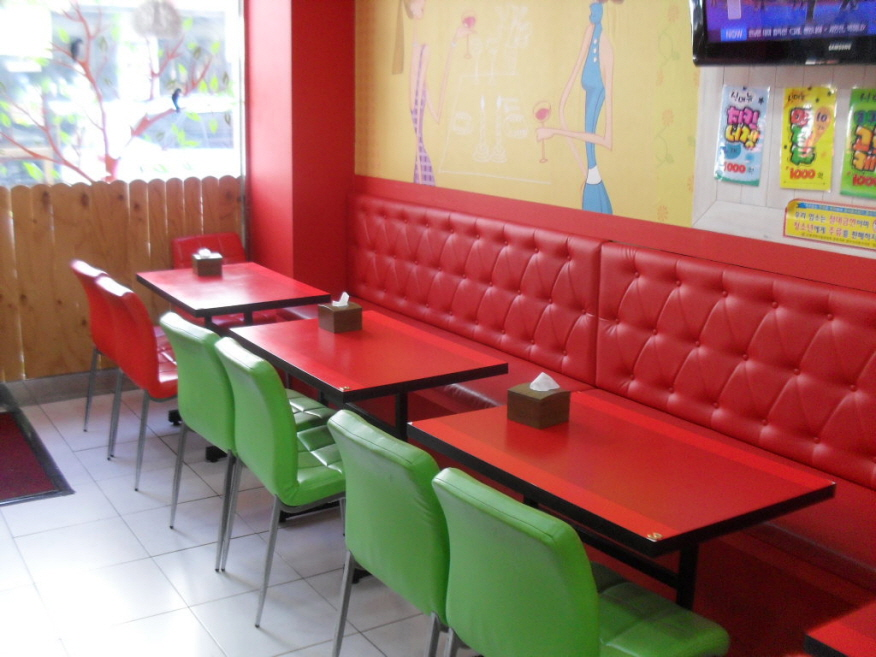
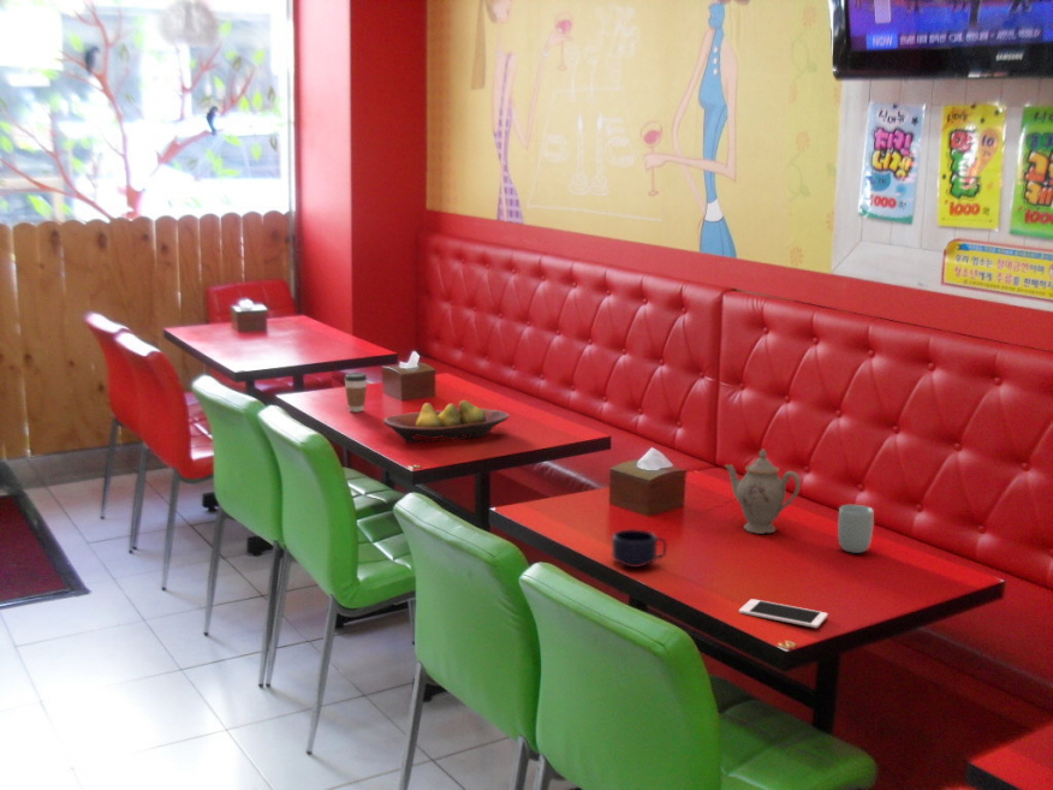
+ mug (638, 550)
+ fruit bowl (446, 418)
+ coffee cup (356, 392)
+ chinaware (761, 488)
+ cup (855, 529)
+ cell phone (783, 612)
